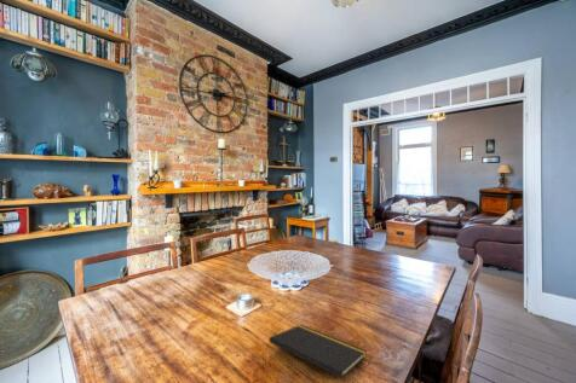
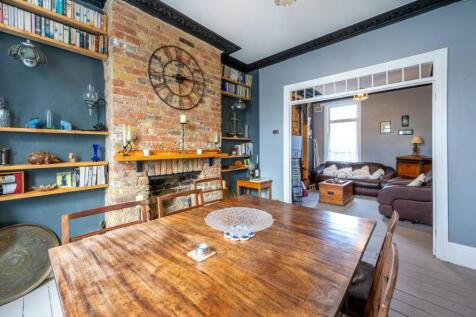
- notepad (317, 346)
